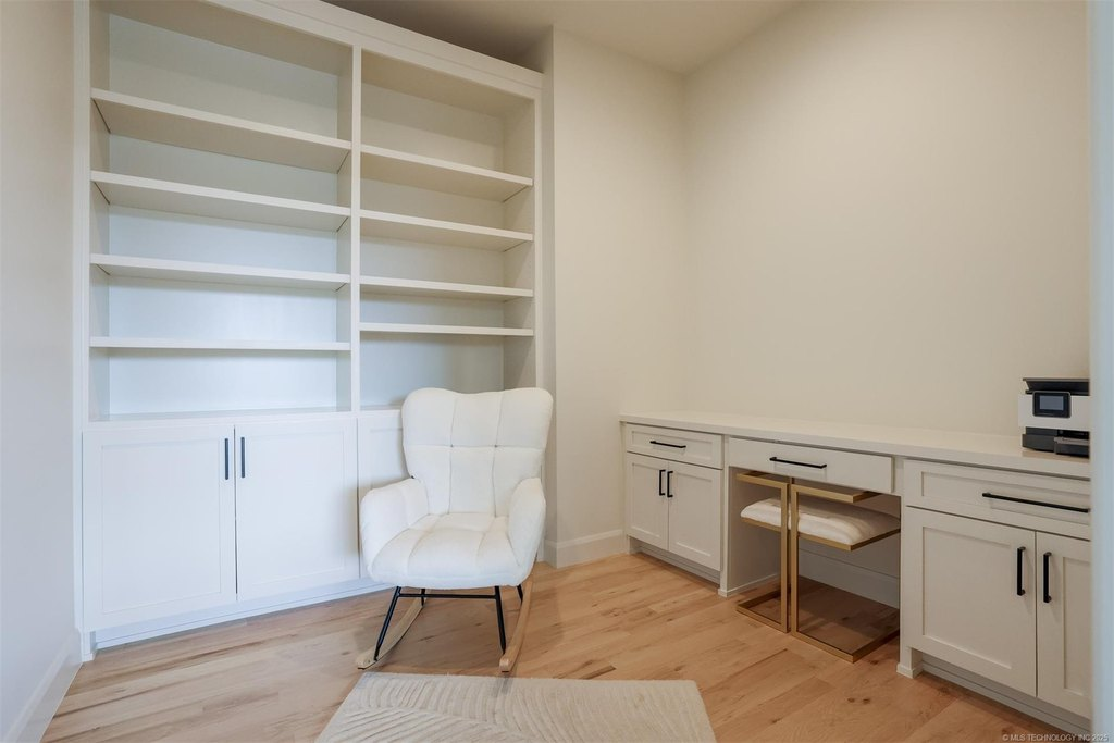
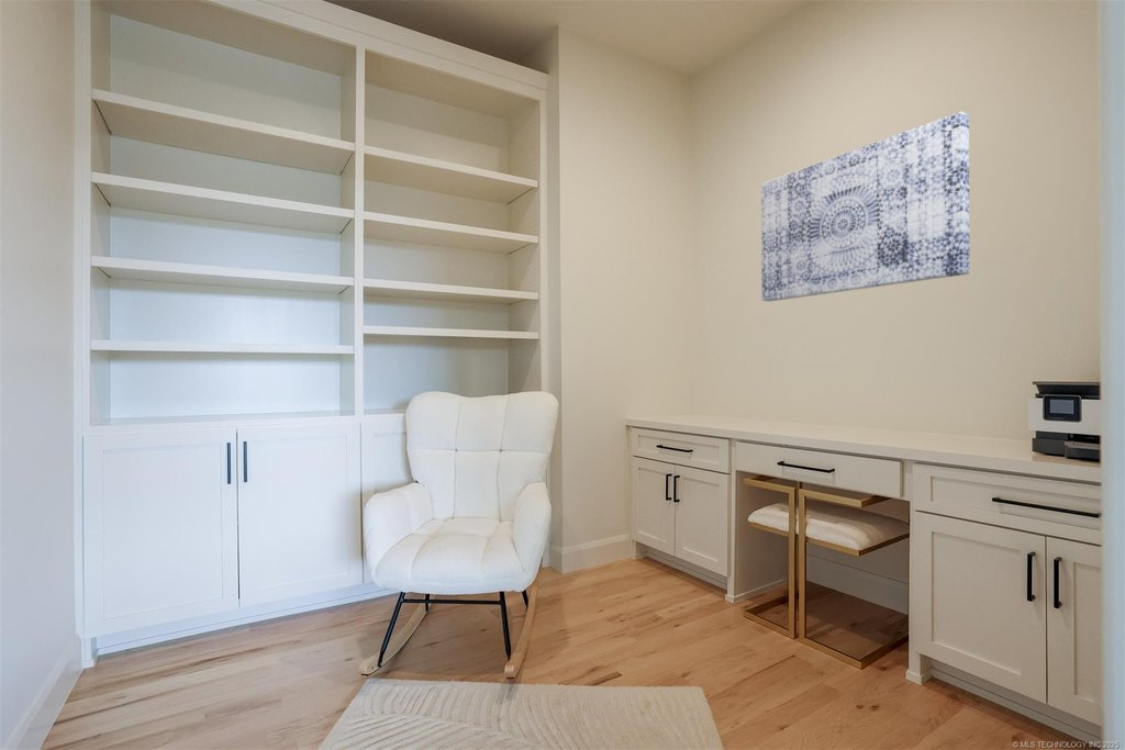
+ wall art (849, 222)
